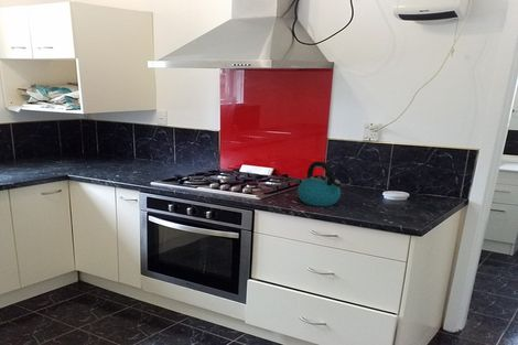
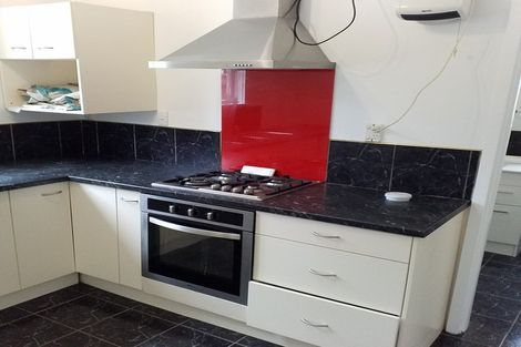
- kettle (321, 182)
